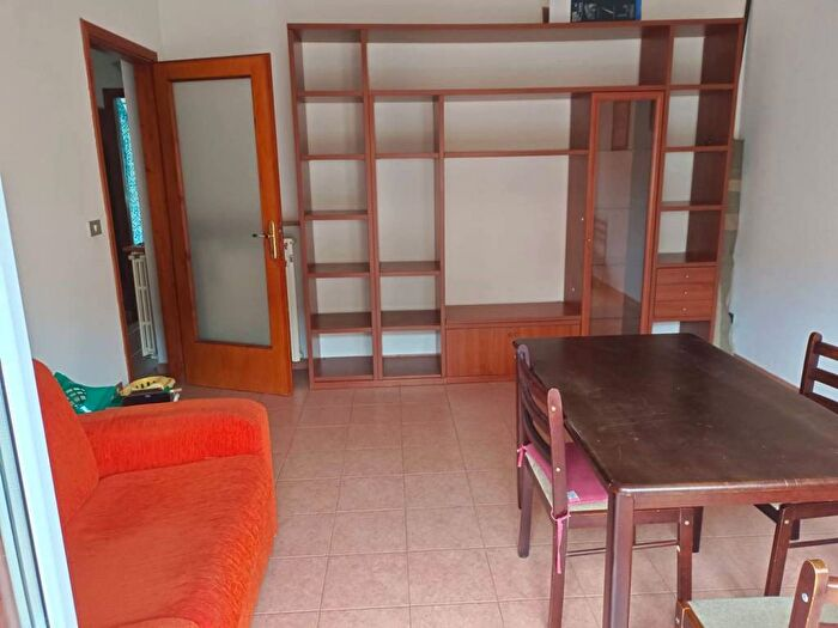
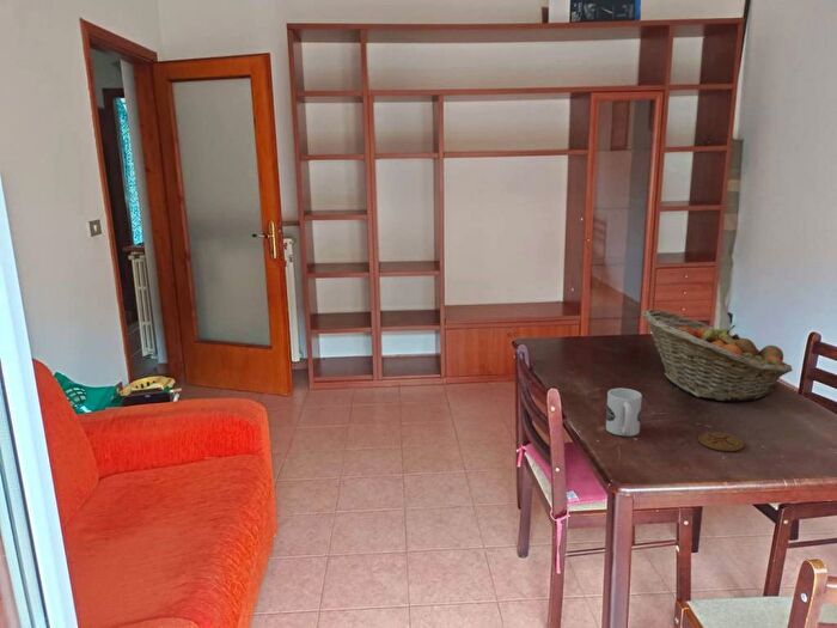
+ mug (624, 414)
+ fruit basket (710, 349)
+ coaster (720, 440)
